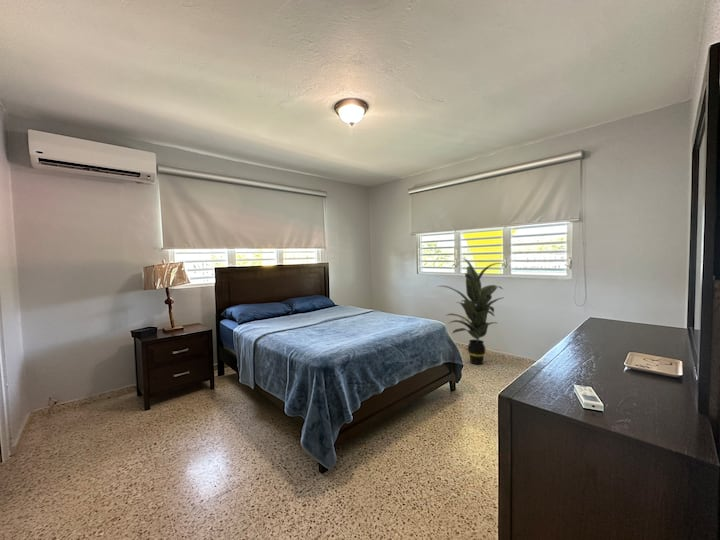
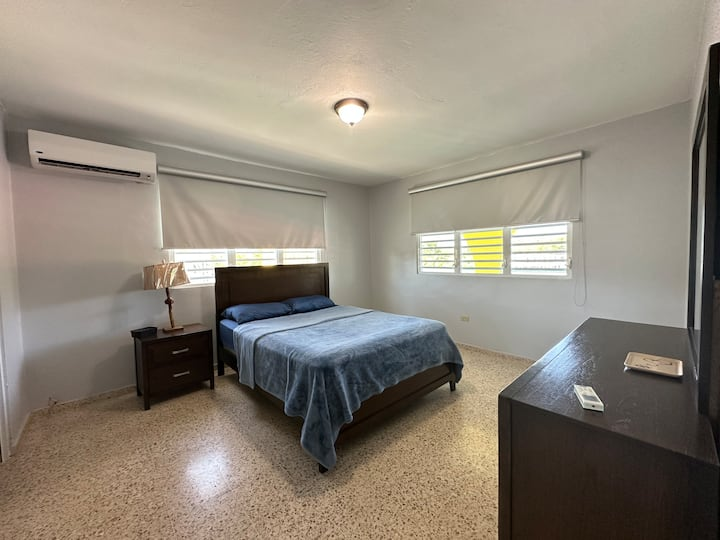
- indoor plant (473, 309)
